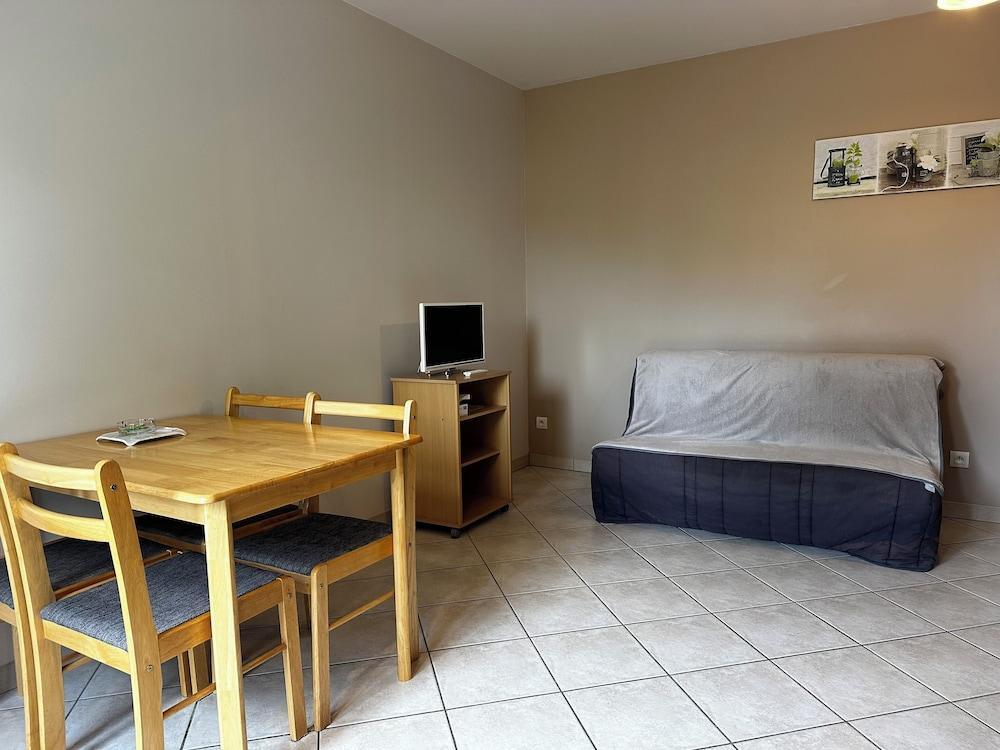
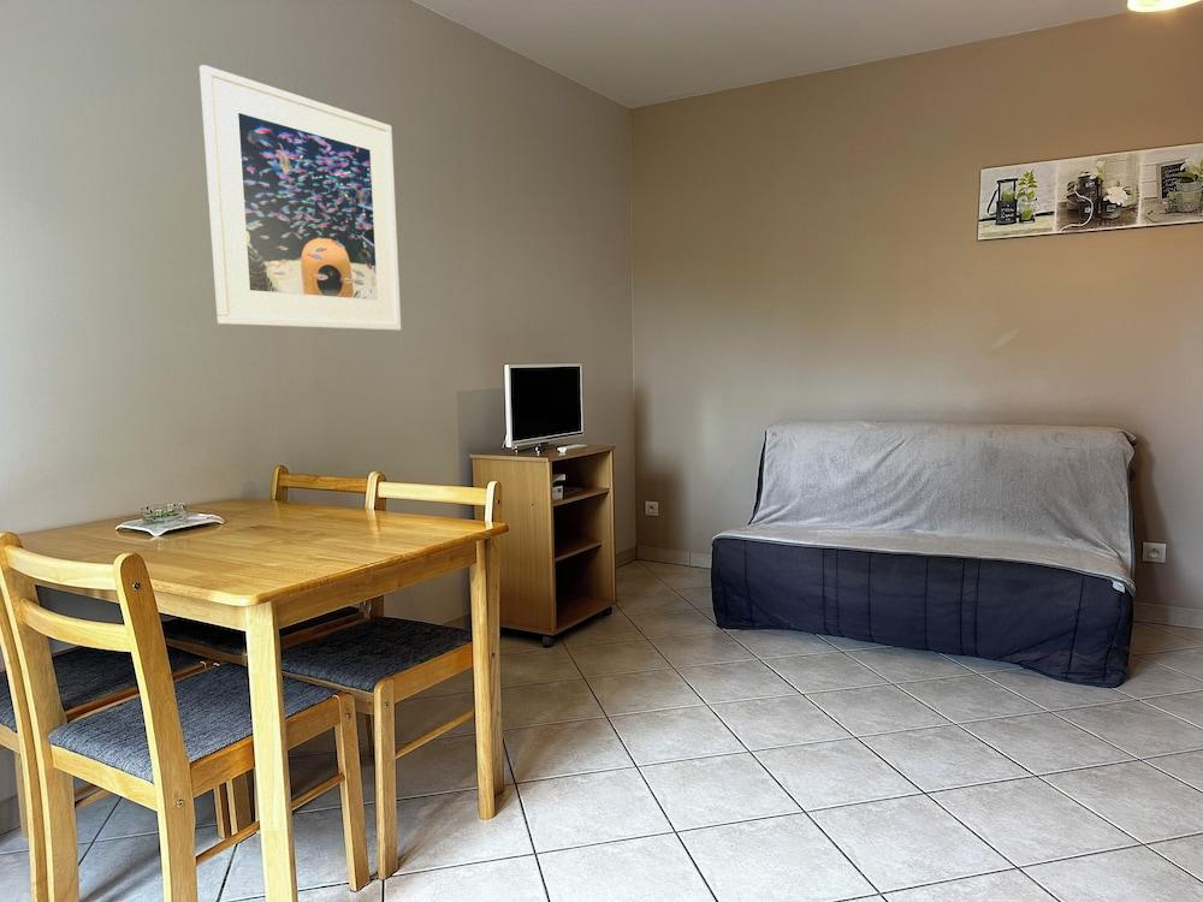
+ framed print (313, 214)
